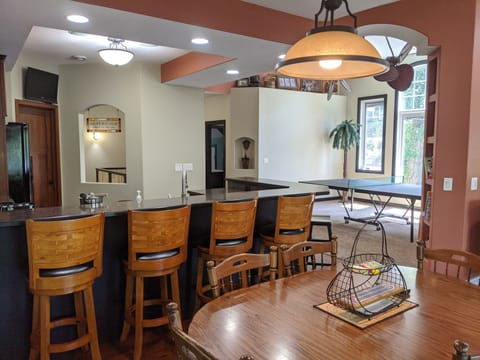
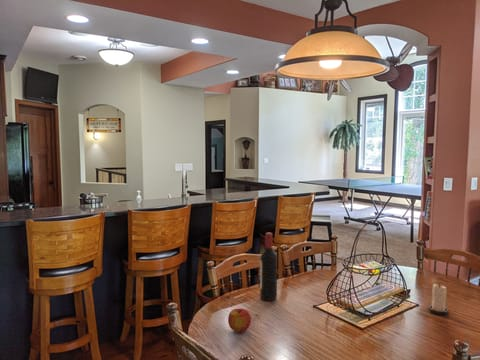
+ wine bottle (268, 265)
+ candle (439, 297)
+ apple (239, 319)
